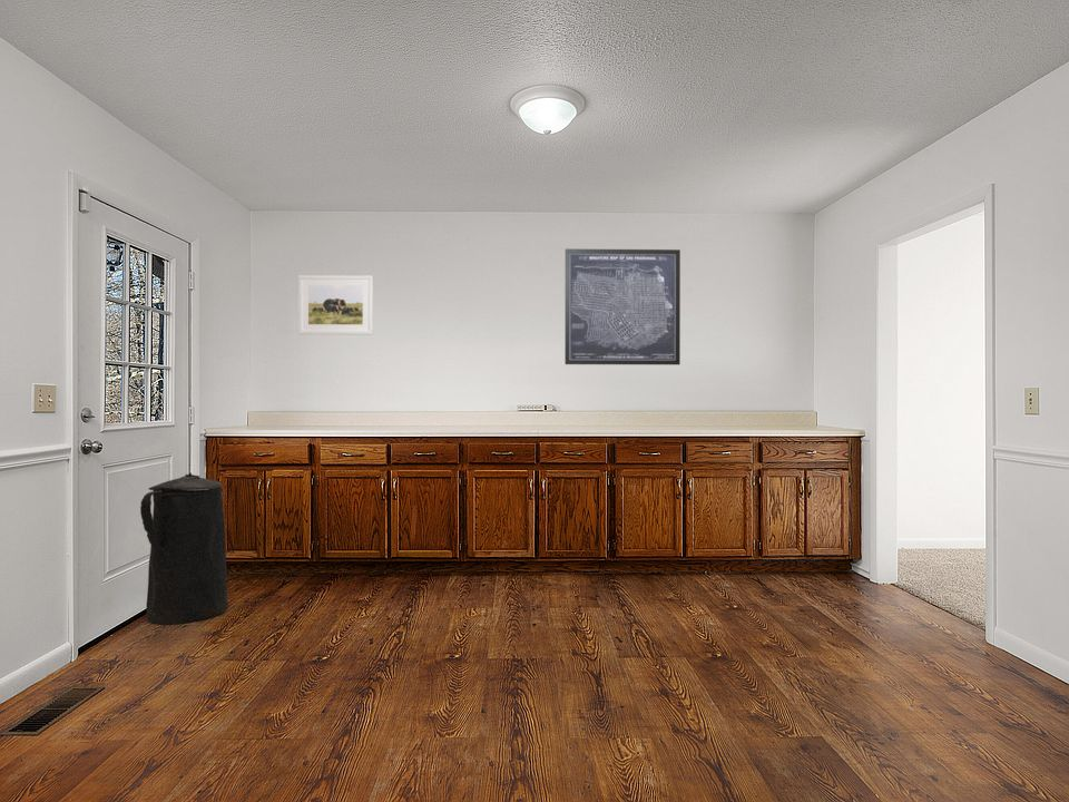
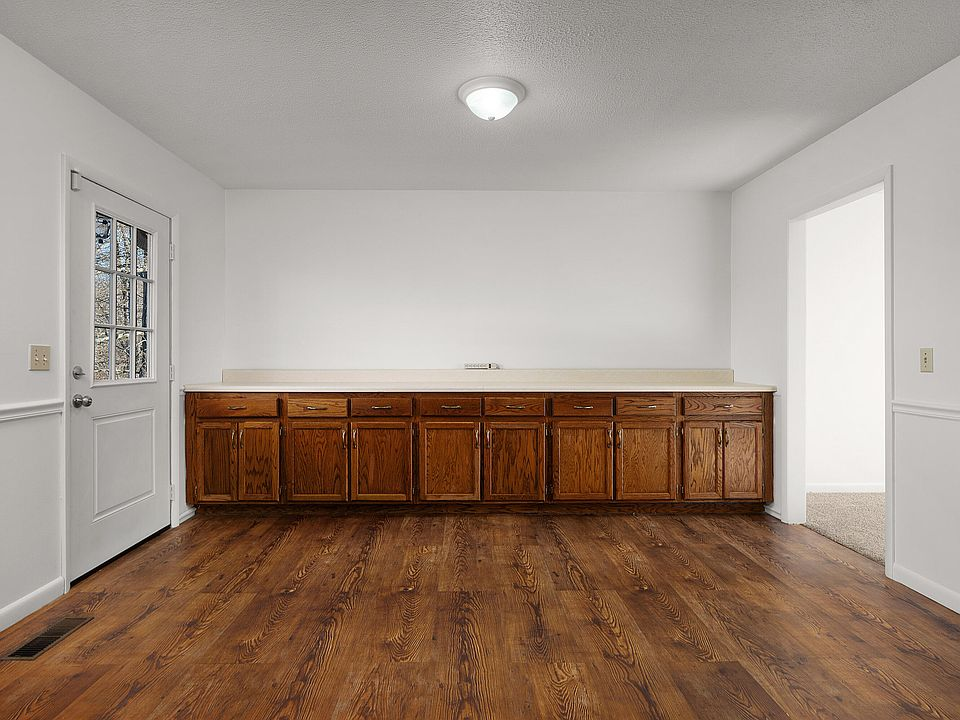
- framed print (335, 304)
- wall art (622, 306)
- trash can (185, 544)
